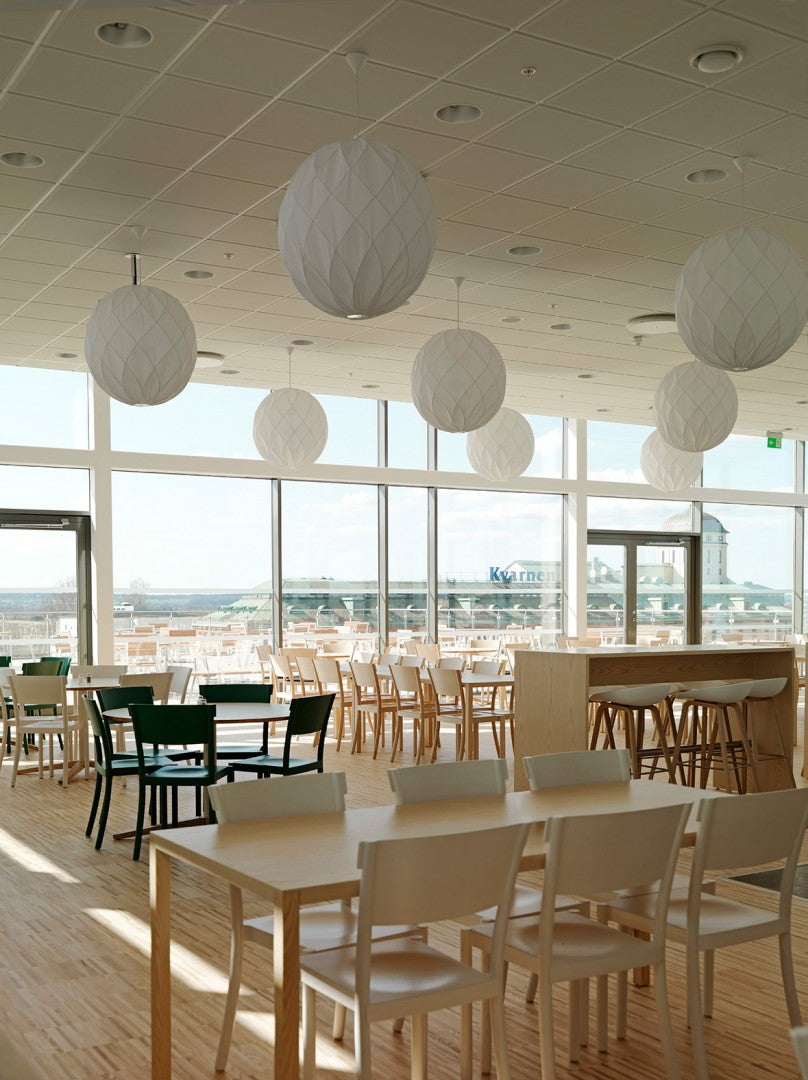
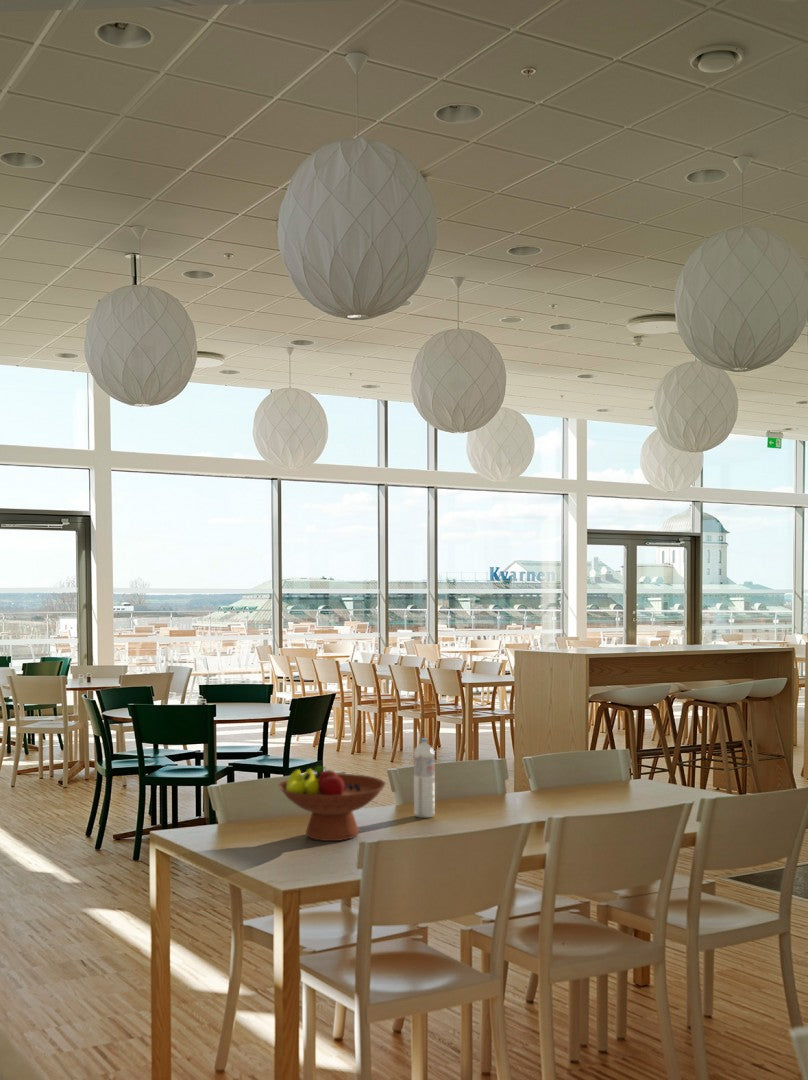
+ water bottle (424, 777)
+ fruit bowl (332, 799)
